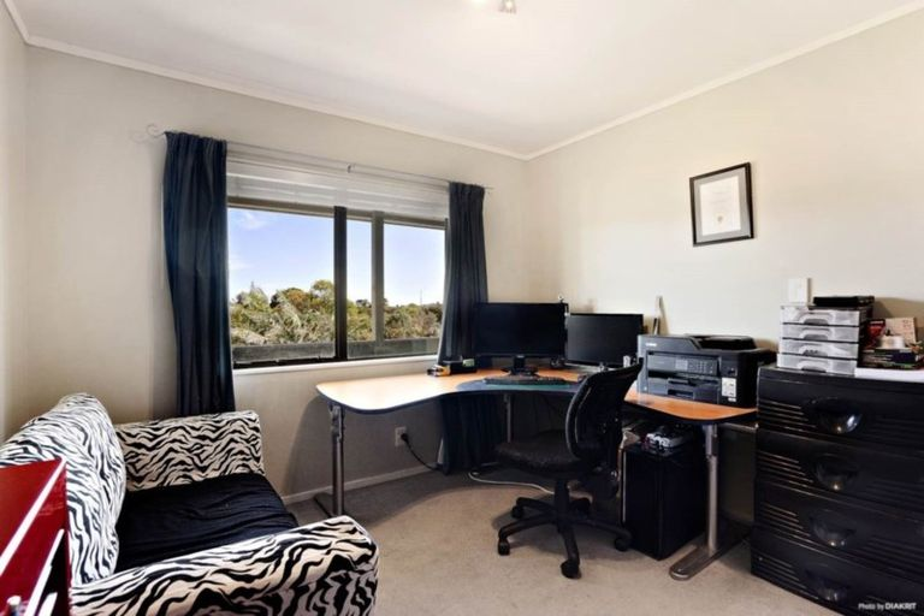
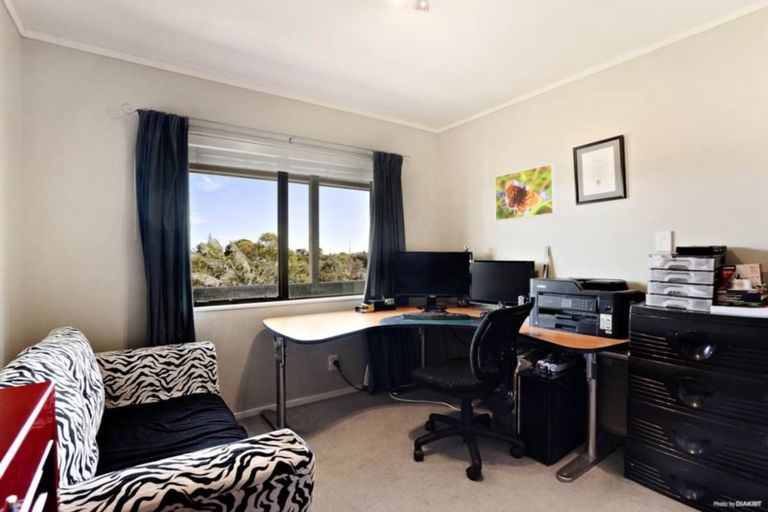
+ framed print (523, 194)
